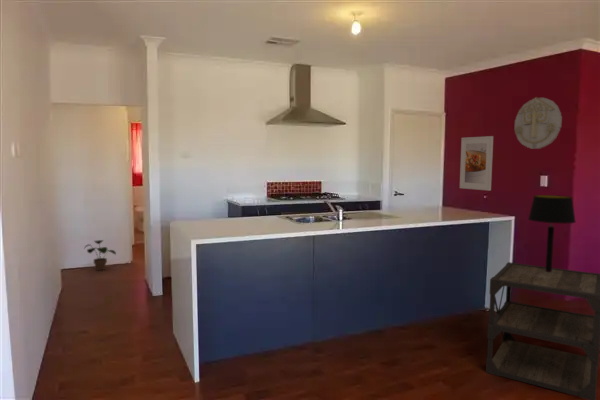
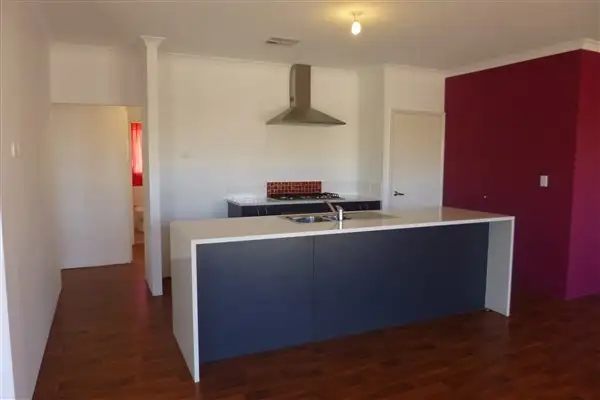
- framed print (475, 163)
- table lamp (550, 233)
- side table (546, 322)
- potted plant (97, 255)
- wall decoration (535, 123)
